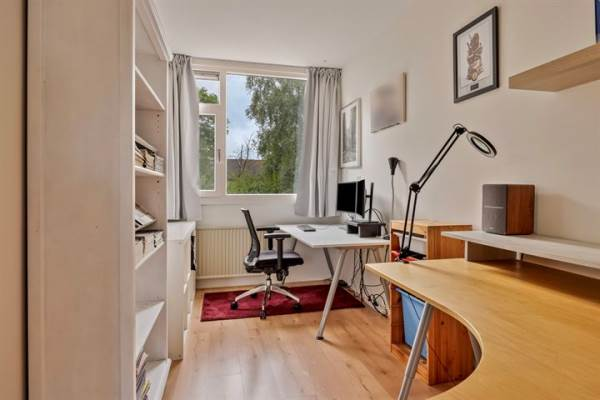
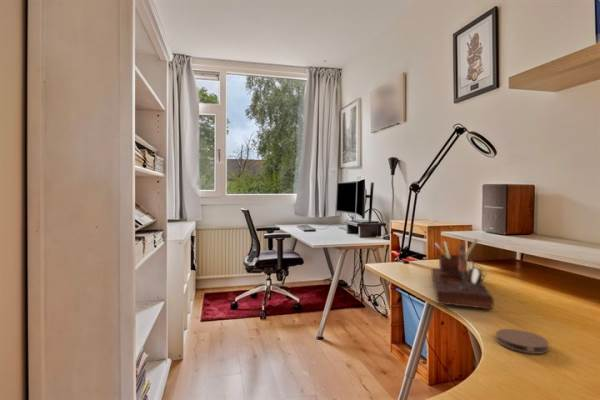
+ desk organizer (457, 263)
+ coaster (521, 340)
